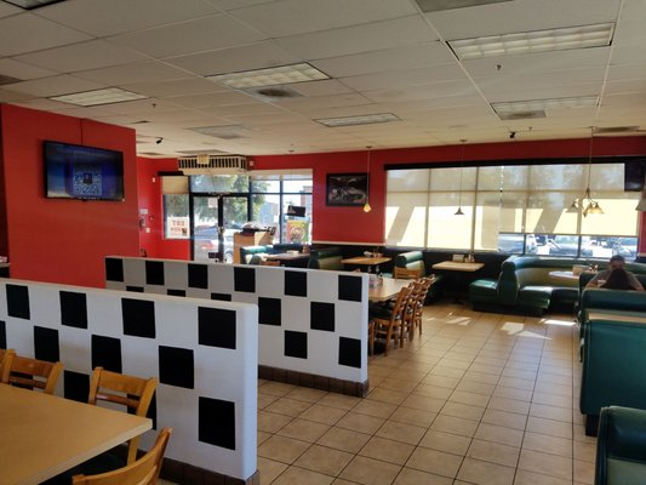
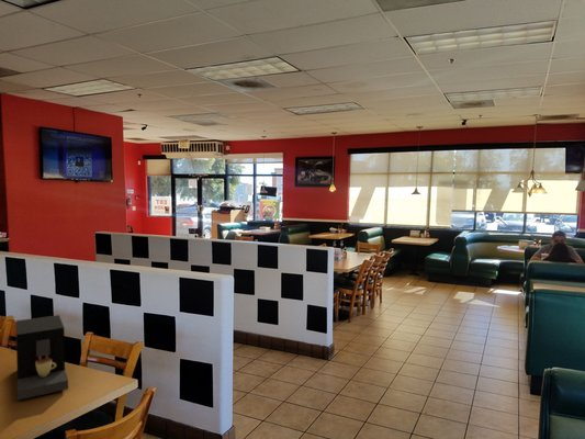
+ coffee maker (40, 353)
